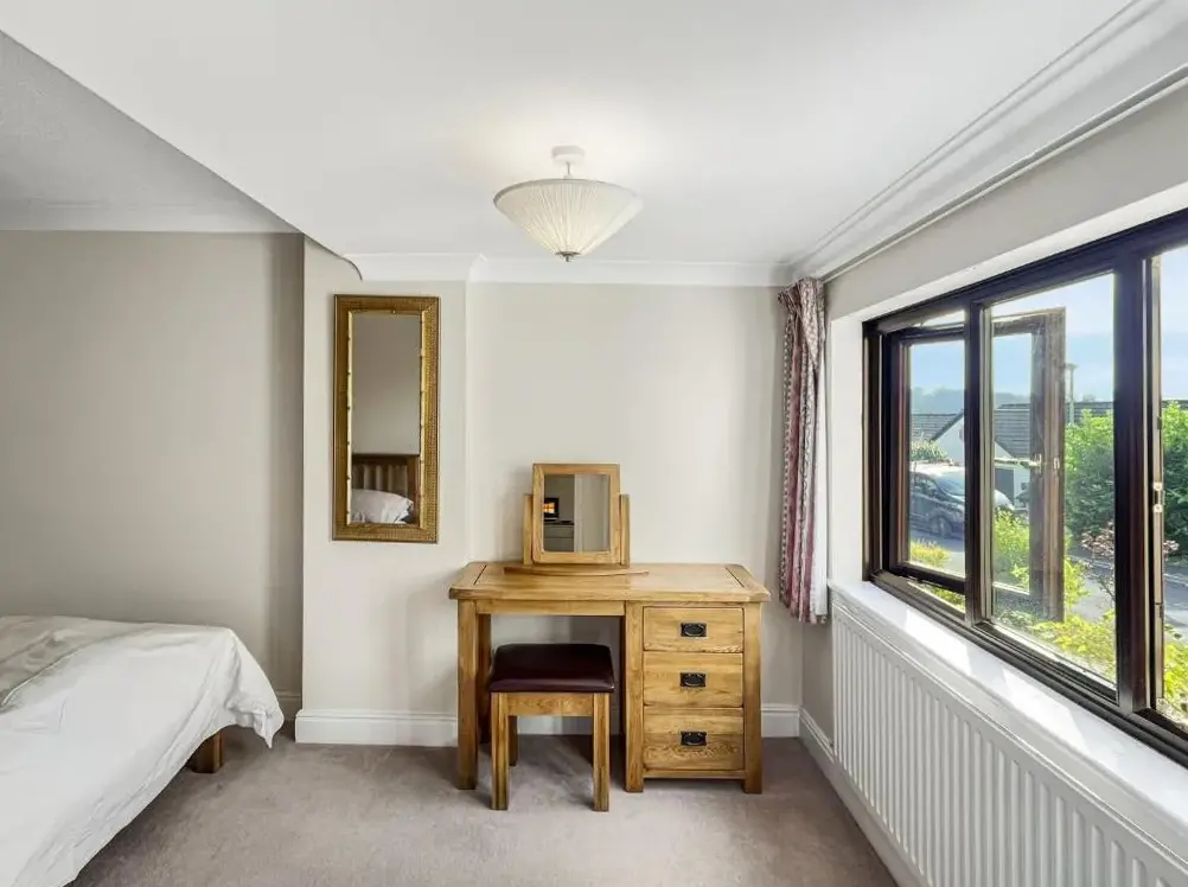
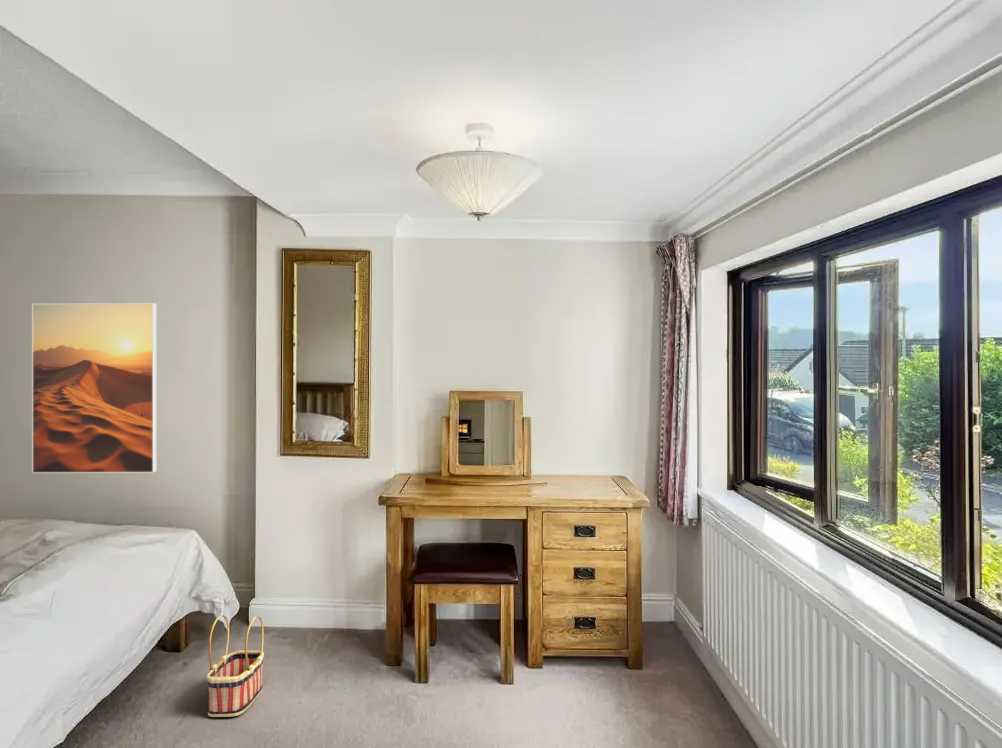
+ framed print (94, 388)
+ basket (236, 659)
